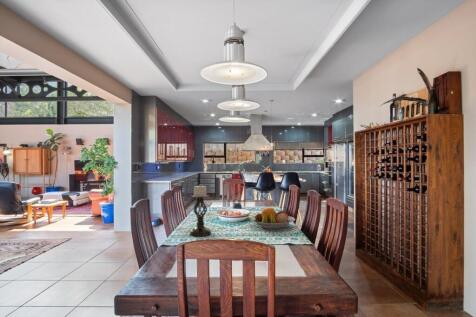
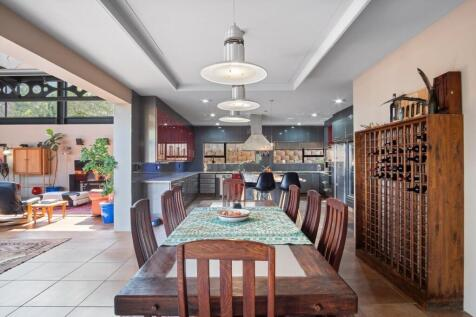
- fruit bowl (272, 216)
- candle holder (200, 208)
